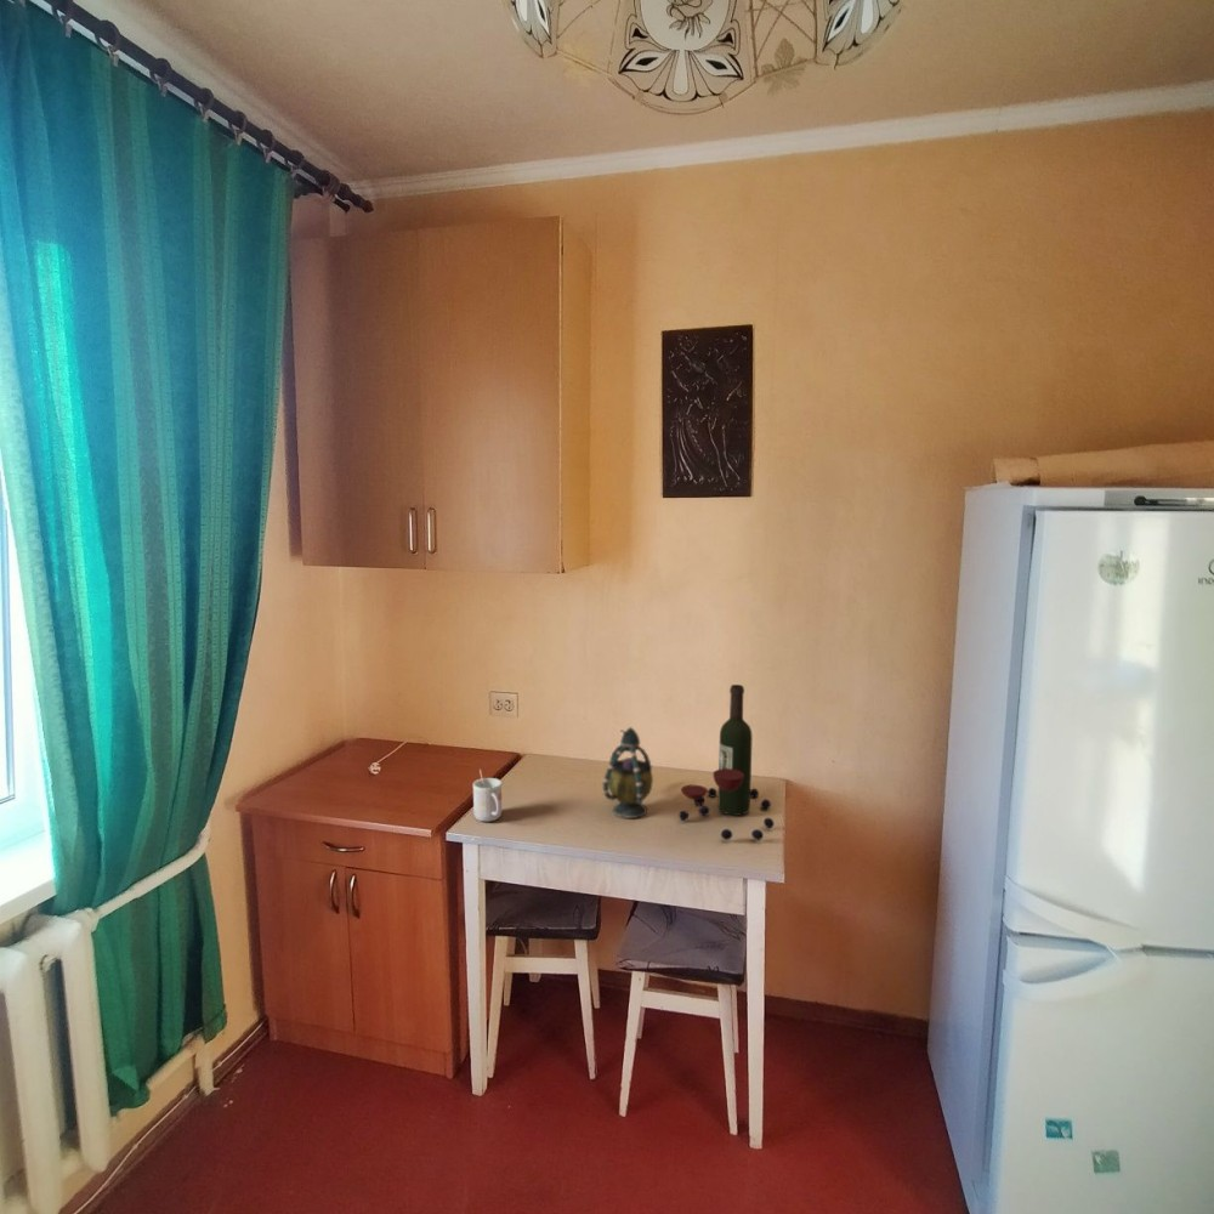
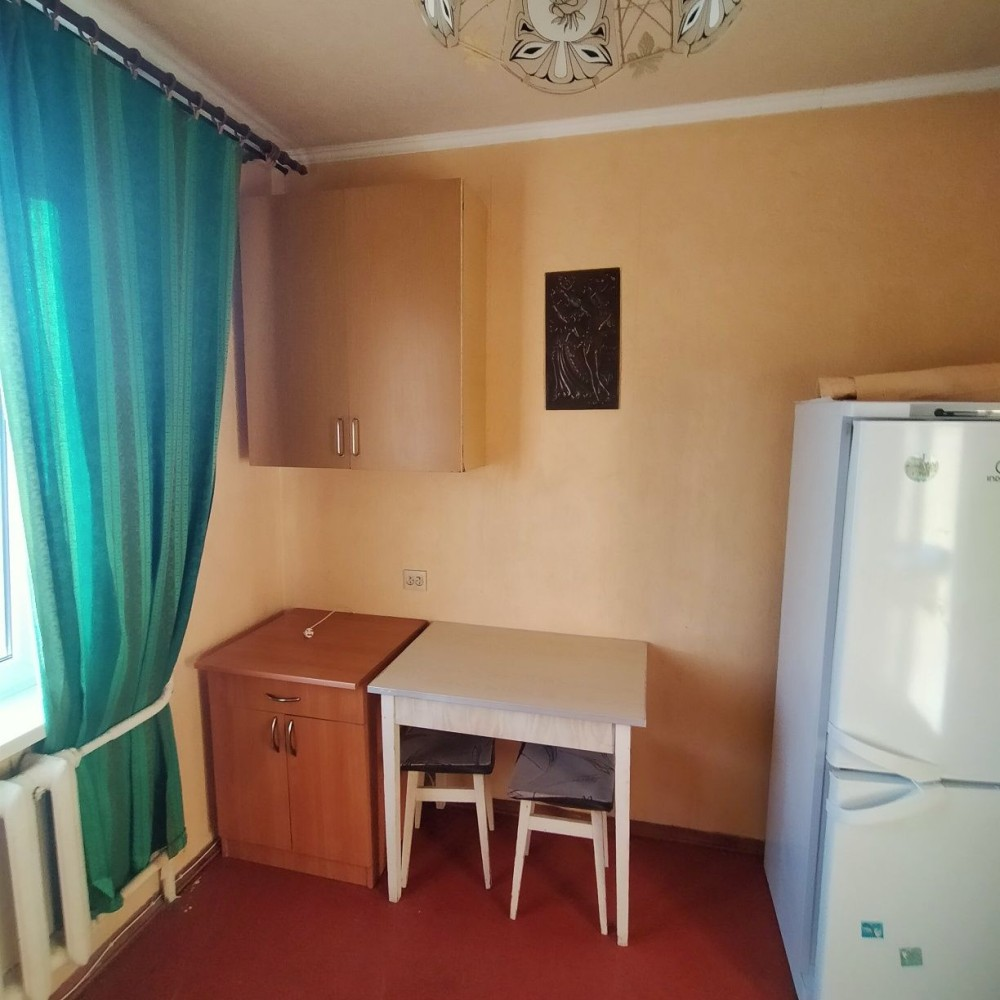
- teapot (632, 765)
- mug (489, 796)
- wine bottle (730, 754)
